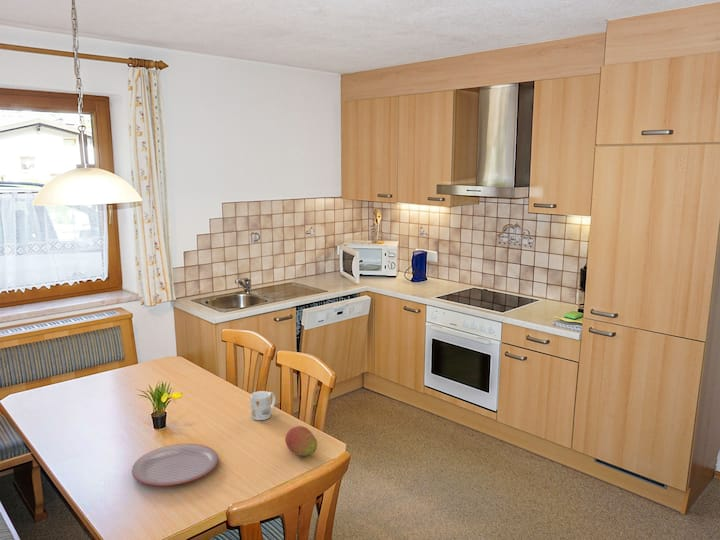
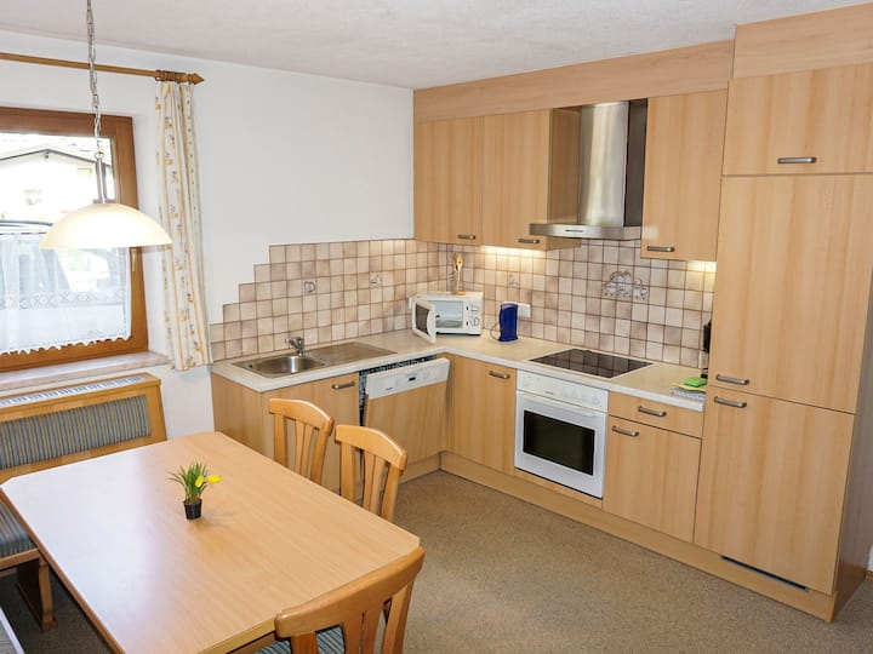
- fruit (301, 441)
- plate (176, 465)
- mug (264, 403)
